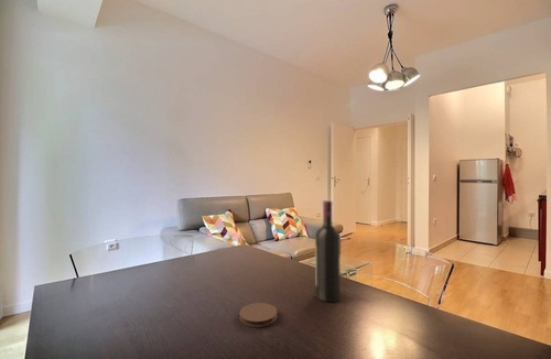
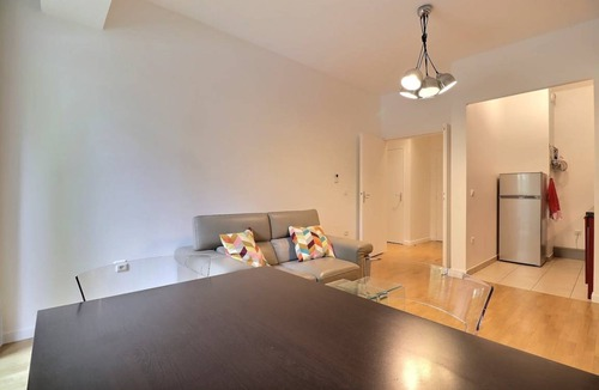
- coaster (258, 314)
- wine bottle (327, 248)
